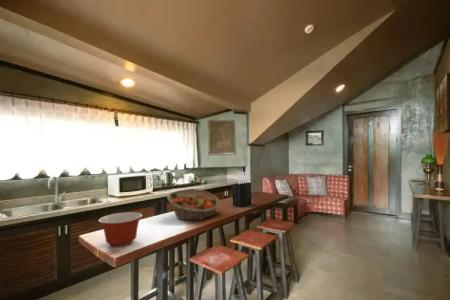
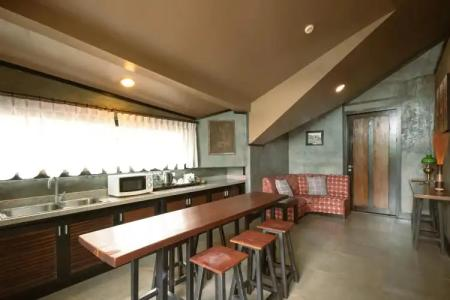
- fruit basket (194, 203)
- mixing bowl (121, 229)
- knife block (241, 188)
